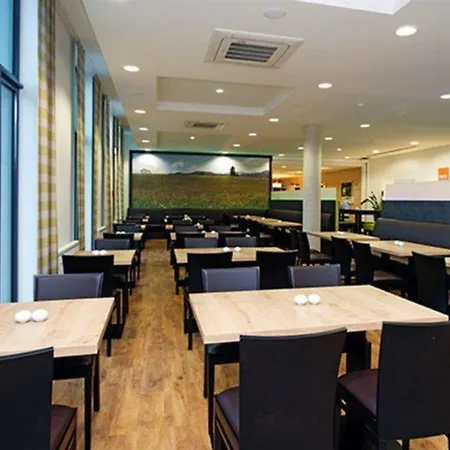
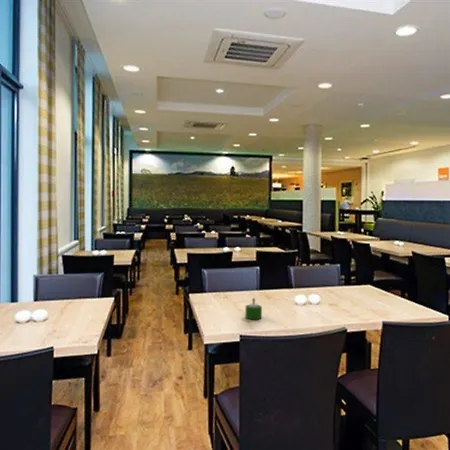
+ candle (253, 307)
